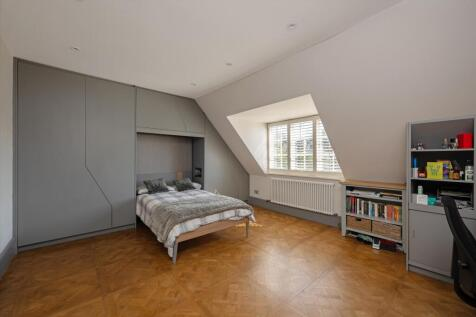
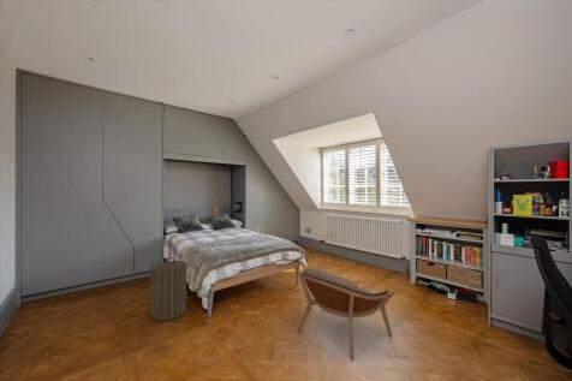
+ laundry hamper (168, 285)
+ armchair (338, 298)
